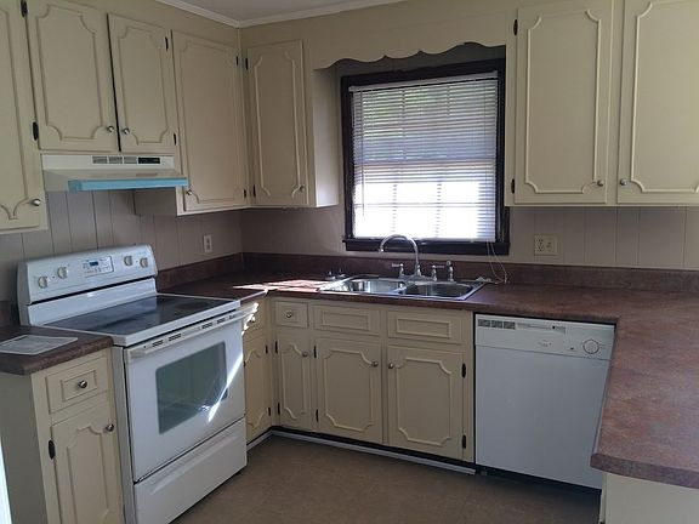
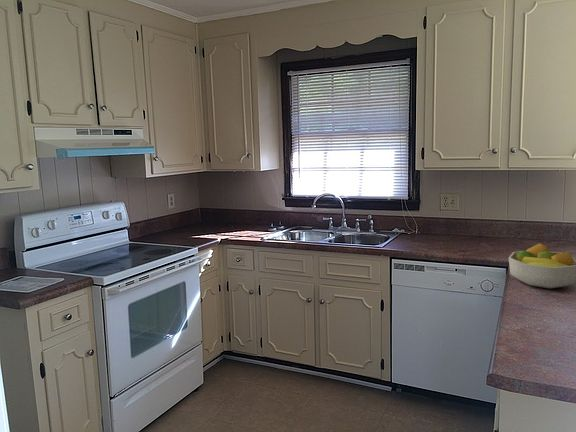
+ fruit bowl (543, 264)
